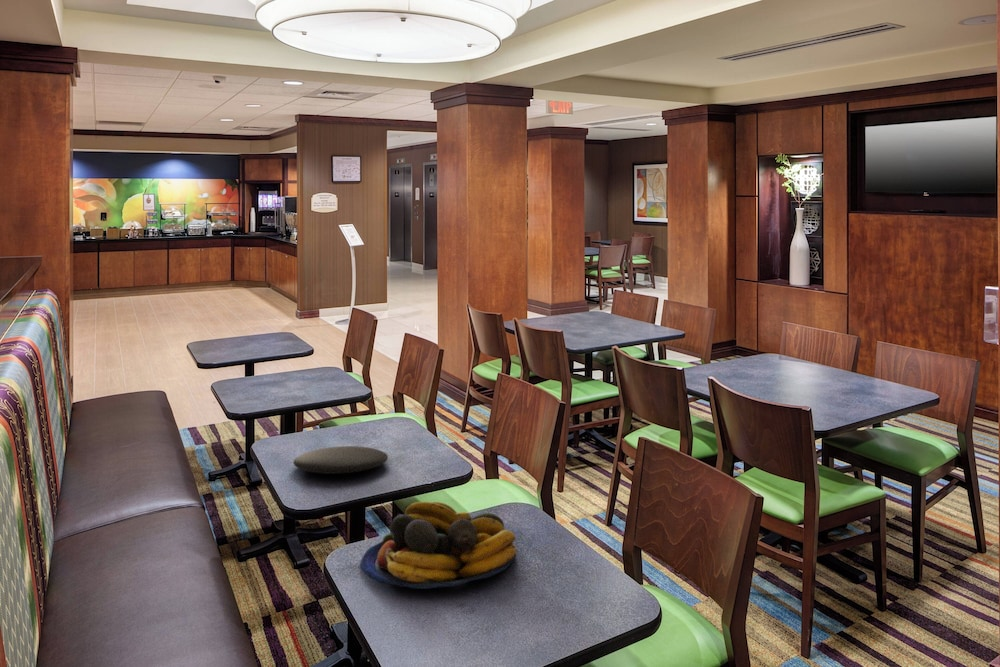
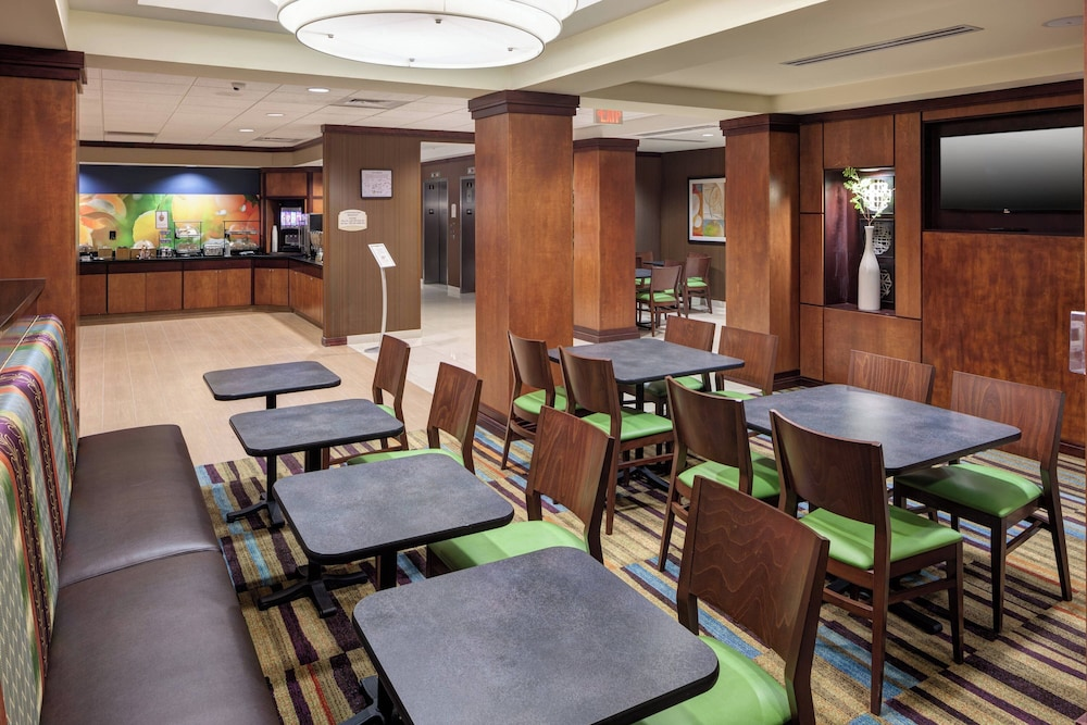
- plate (341, 459)
- fruit bowl (438, 531)
